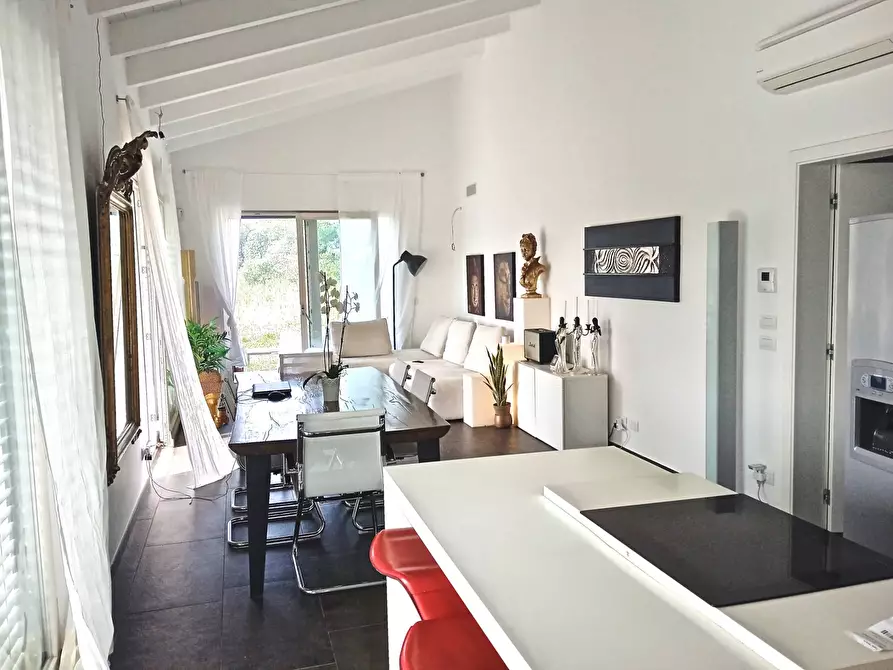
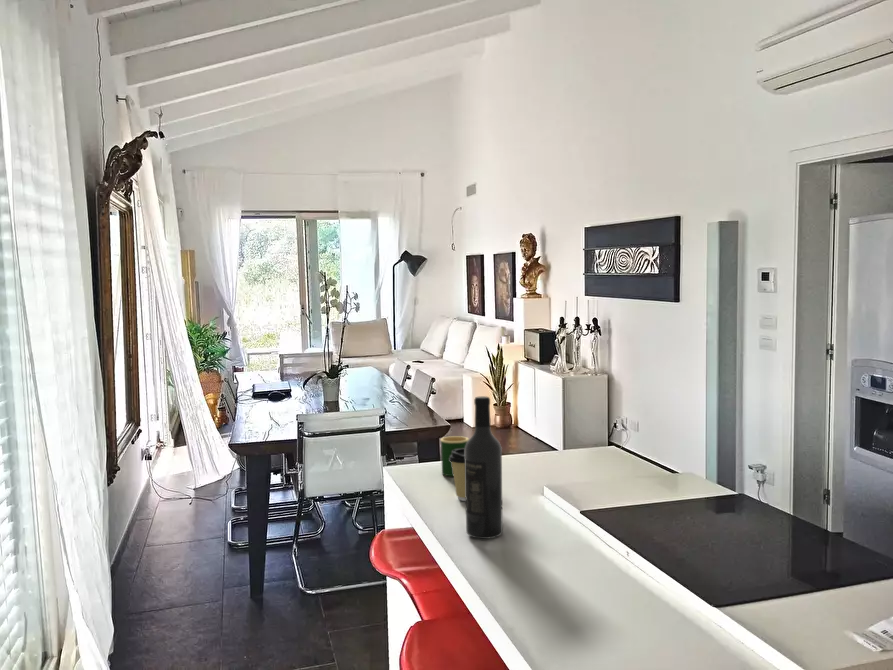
+ wine bottle (483, 465)
+ coffee cup (464, 474)
+ mug (451, 454)
